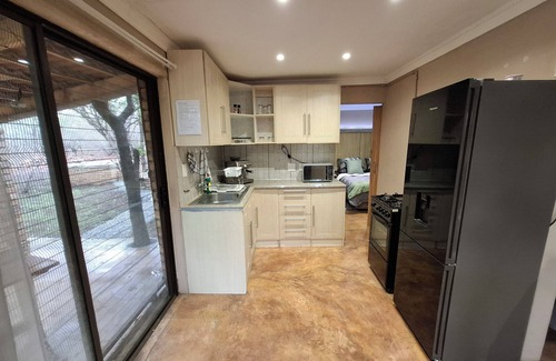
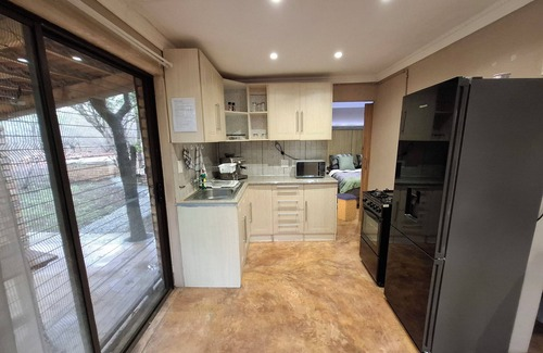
+ trash can (343, 206)
